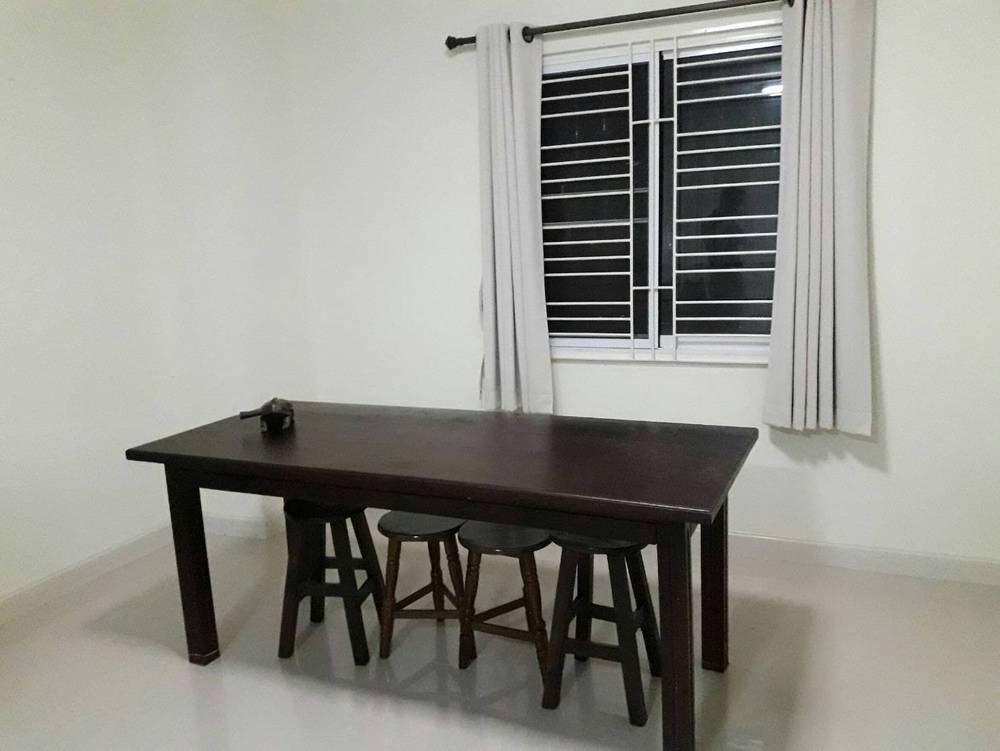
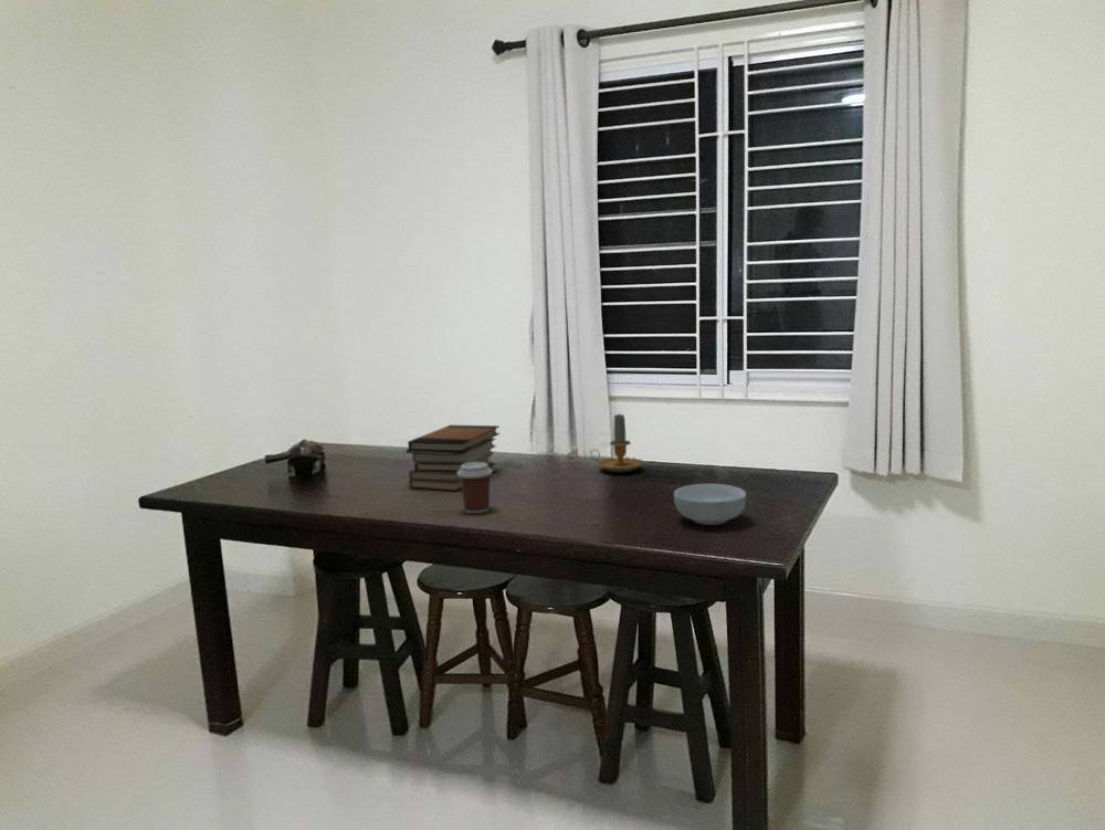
+ book stack (455, 455)
+ cereal bowl (709, 506)
+ coffee cup (475, 487)
+ candle (614, 440)
